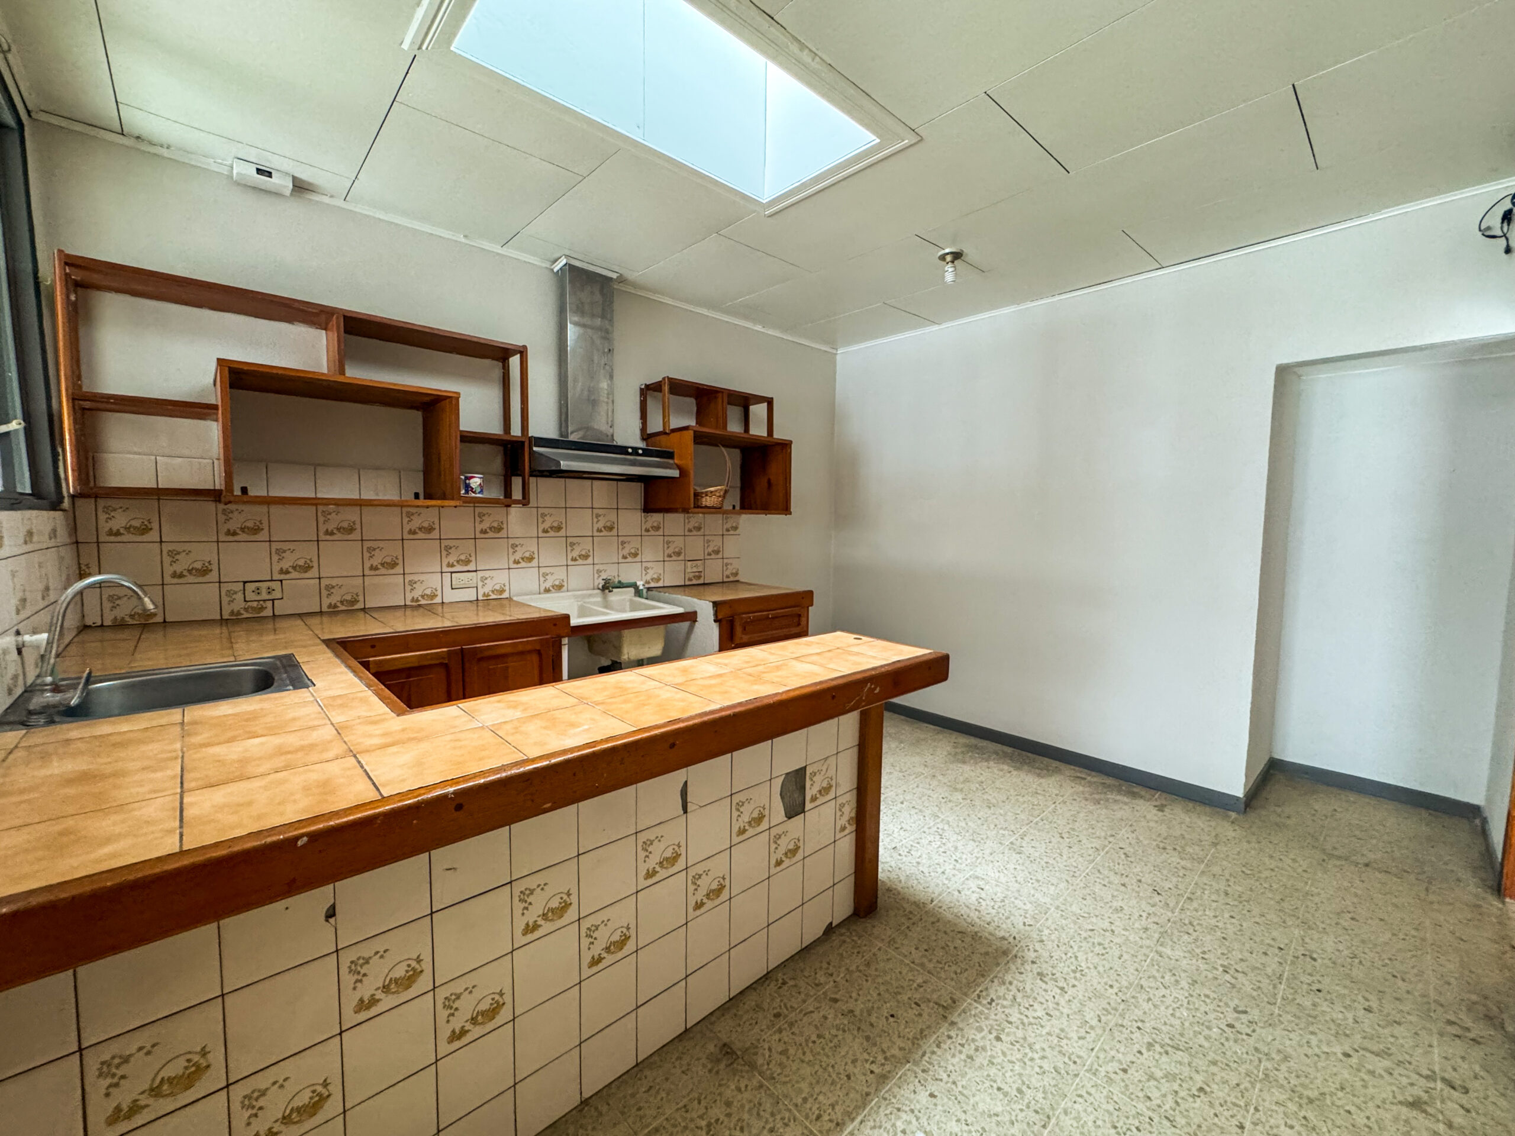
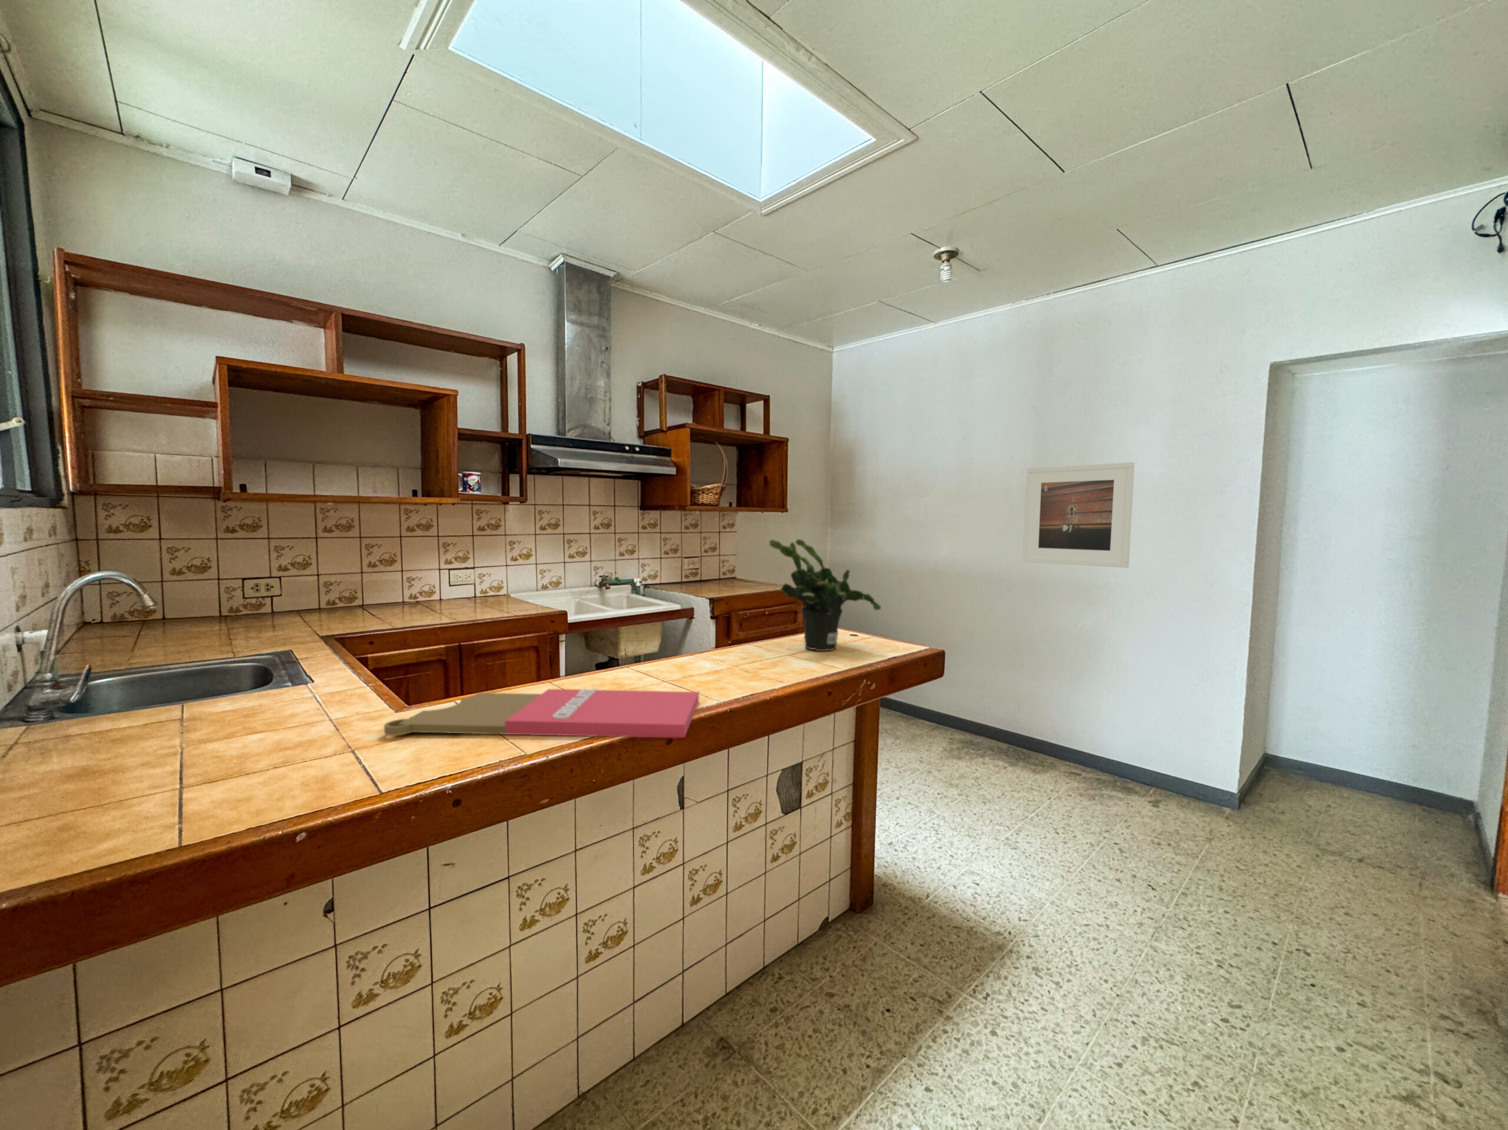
+ potted plant (817, 596)
+ cutting board (552, 710)
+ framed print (1075, 515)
